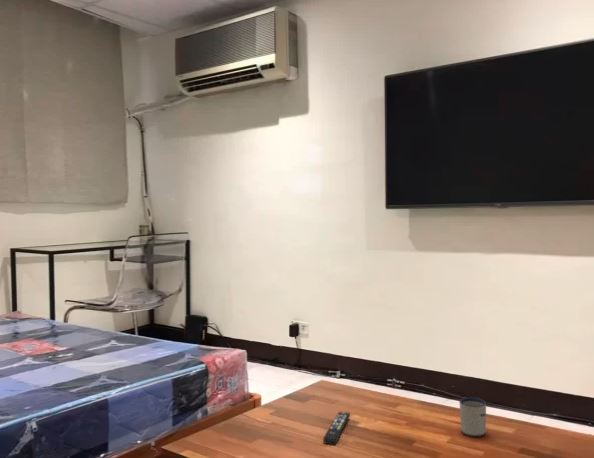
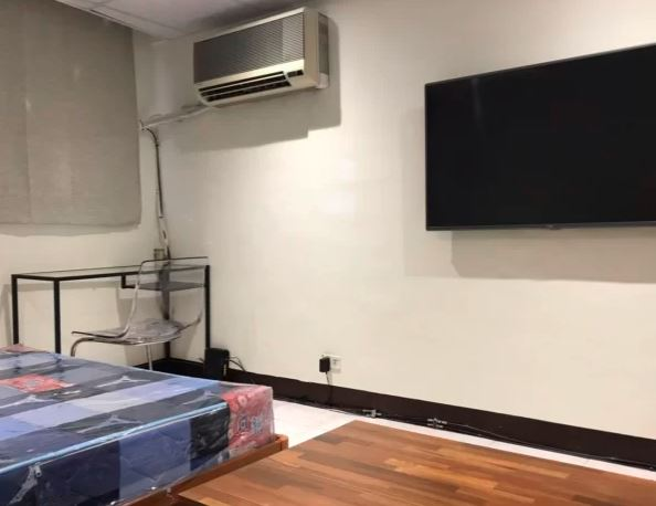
- mug (472, 415)
- remote control (337, 426)
